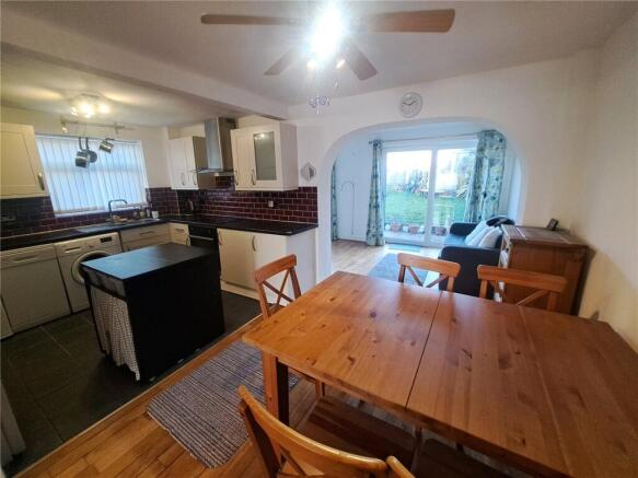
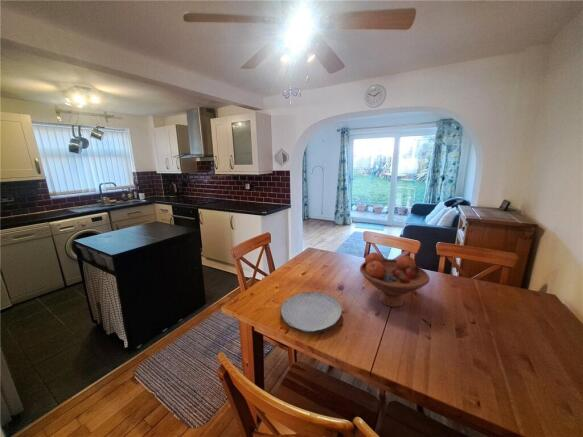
+ fruit bowl (392, 280)
+ plate (310, 311)
